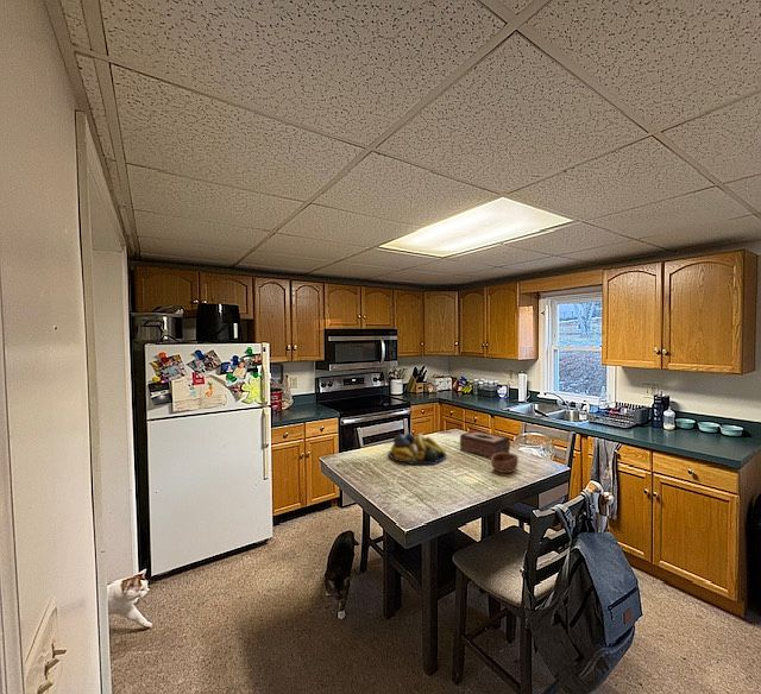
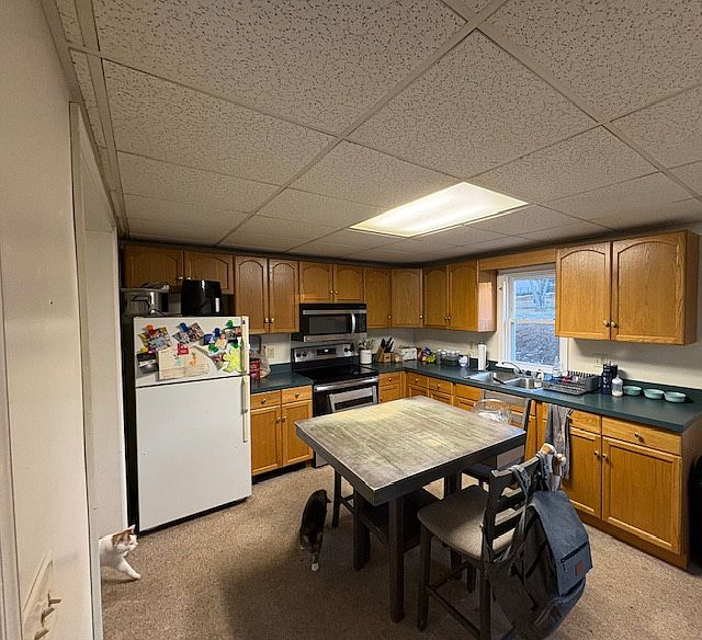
- tissue box (484, 443)
- bowl (504, 462)
- fruit bowl (416, 444)
